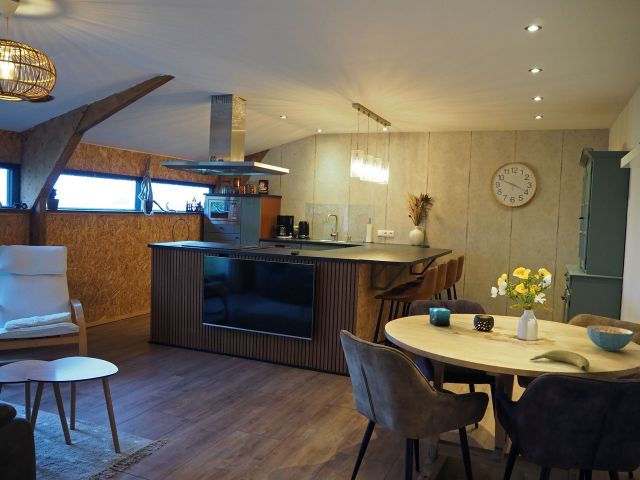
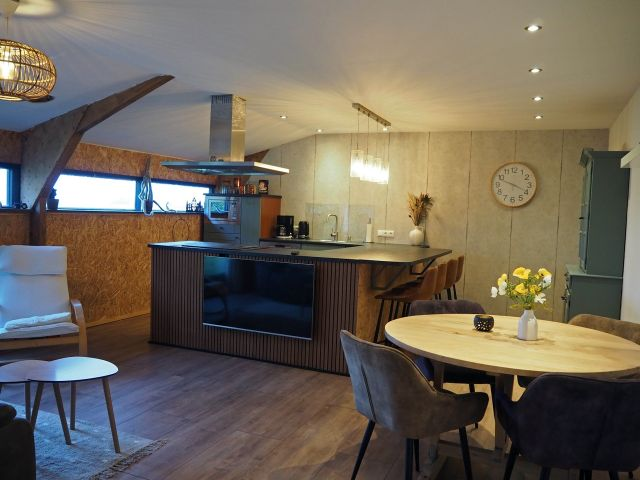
- candle (440, 313)
- cereal bowl (609, 339)
- banana (558, 358)
